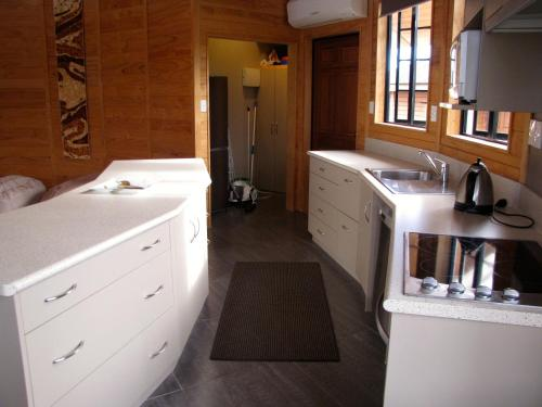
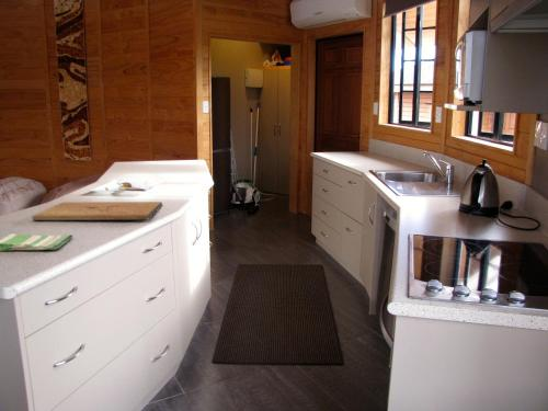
+ dish towel (32, 240)
+ cutting board (102, 209)
